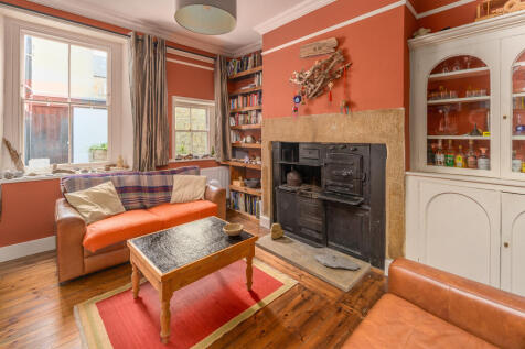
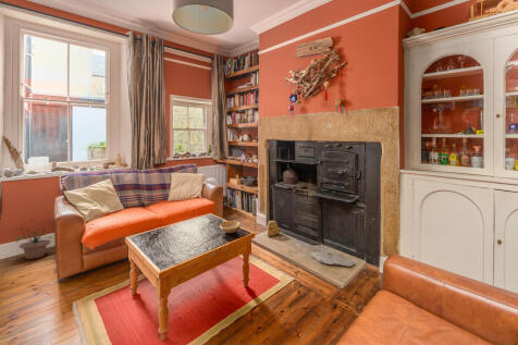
+ potted plant (34, 237)
